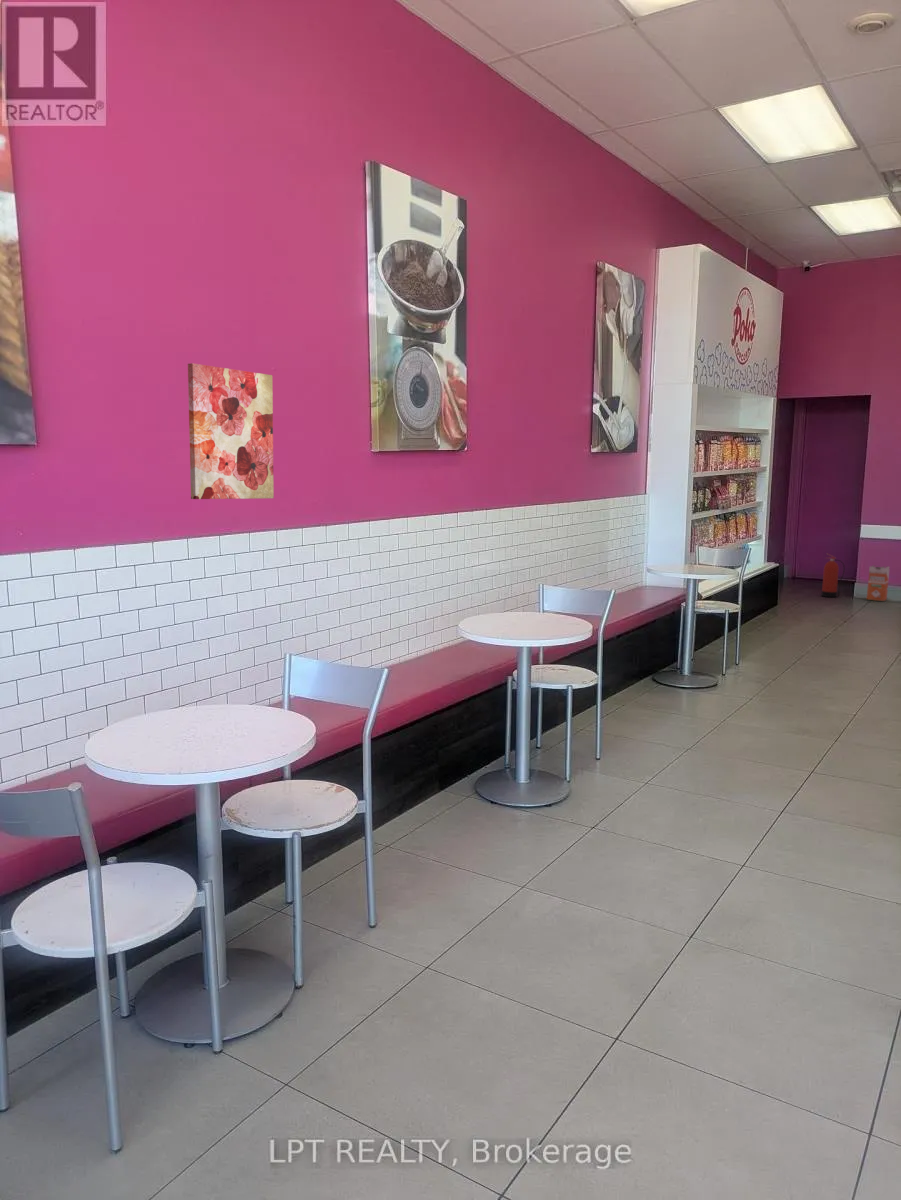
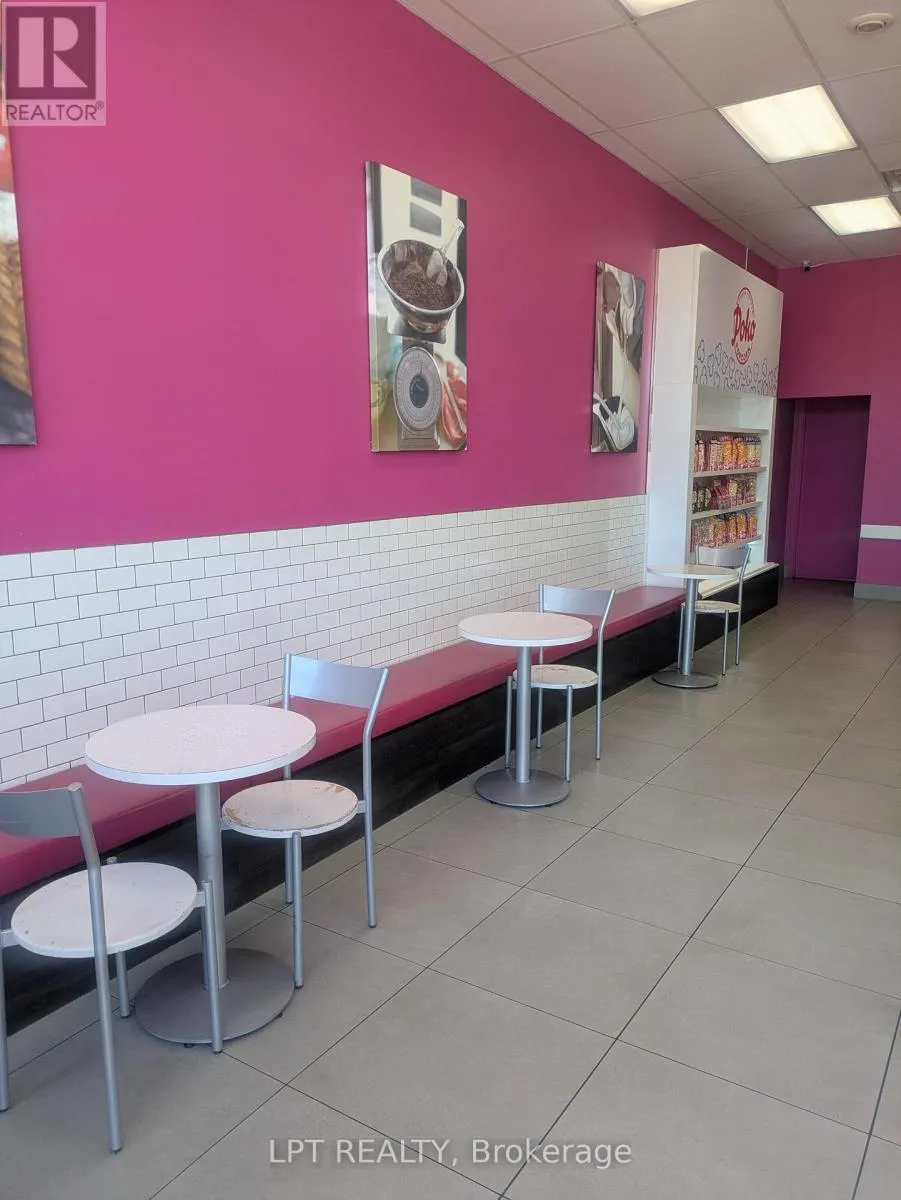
- fire extinguisher (833, 575)
- waste bin (877, 582)
- wall art (233, 434)
